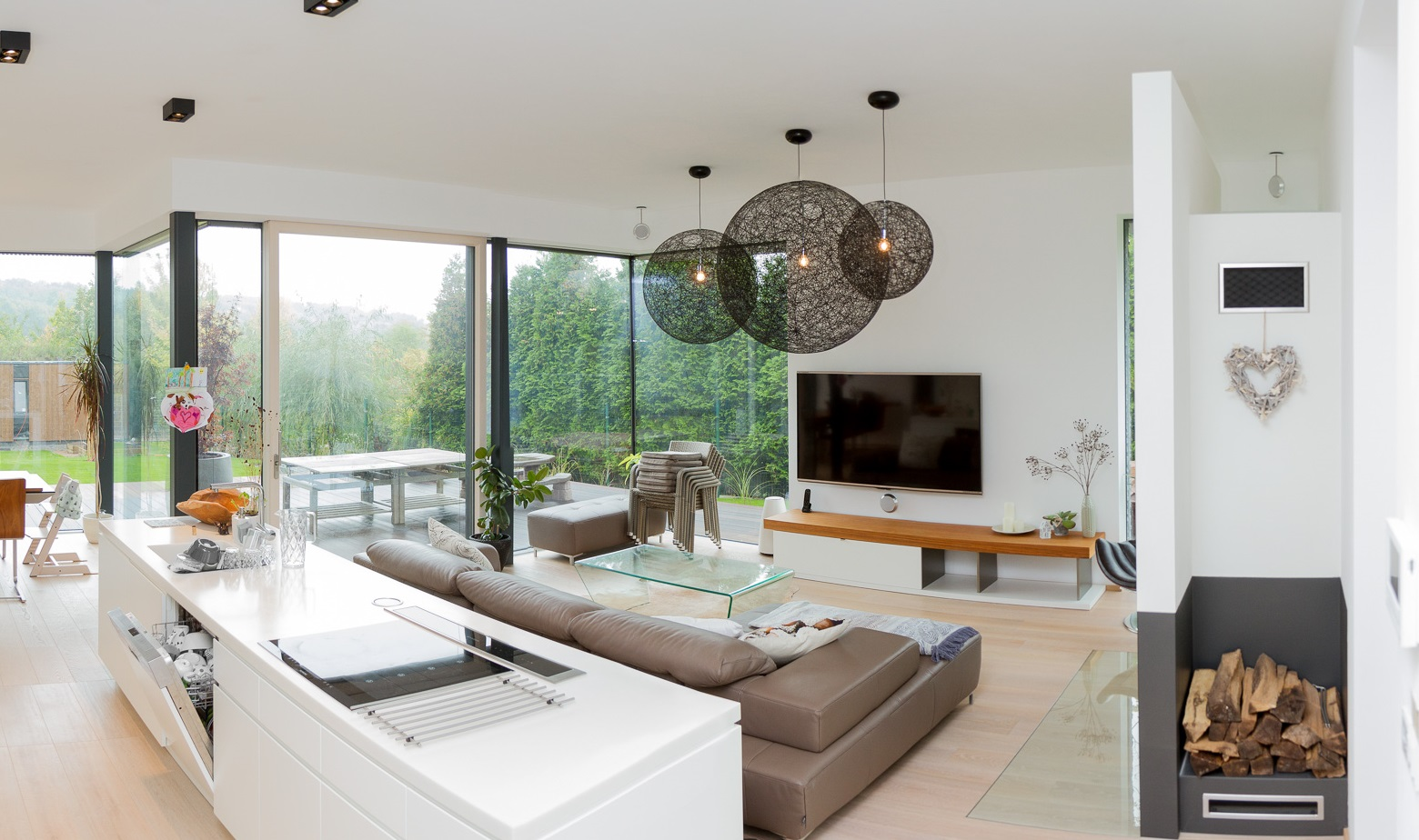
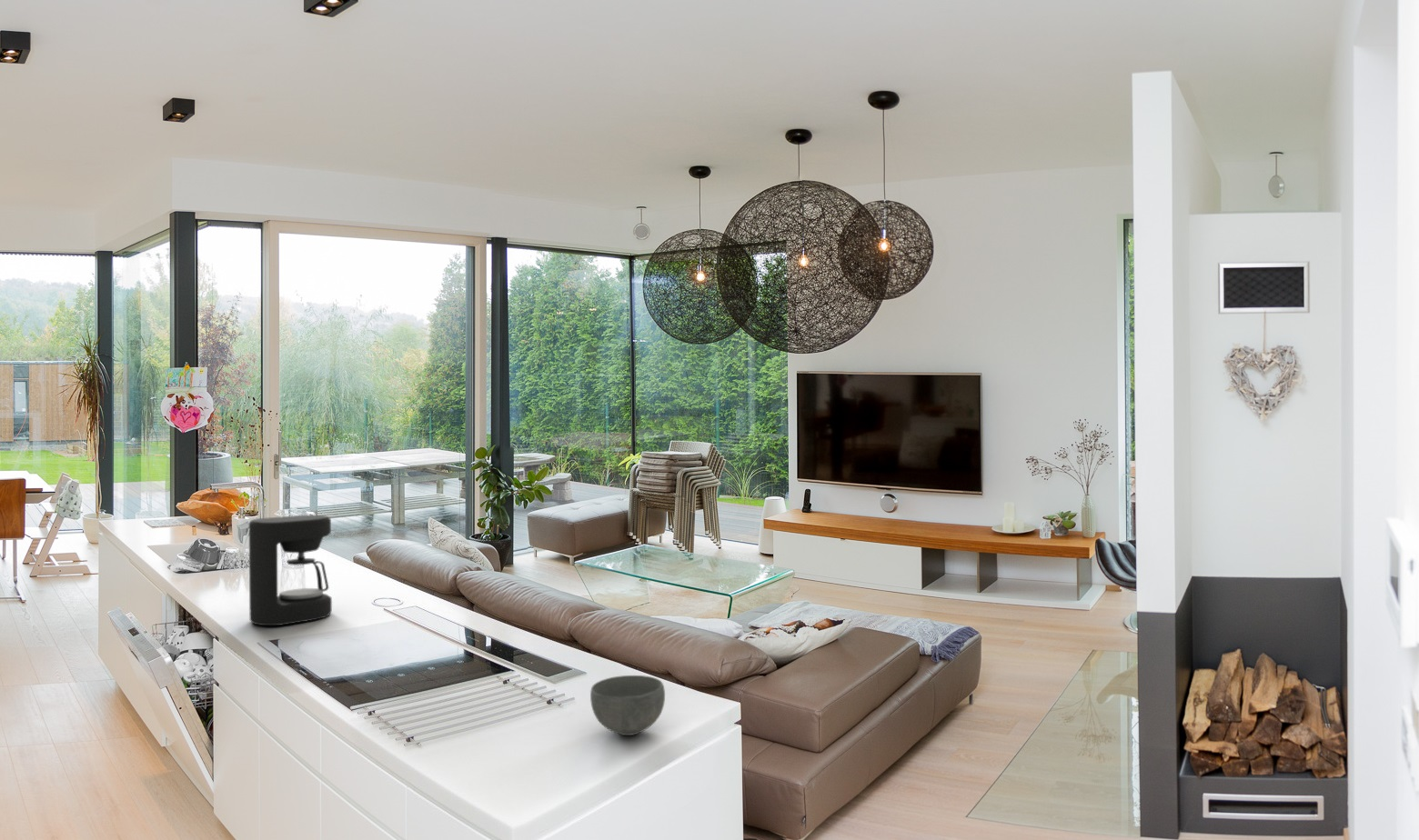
+ coffee maker (293, 565)
+ bowl (628, 707)
